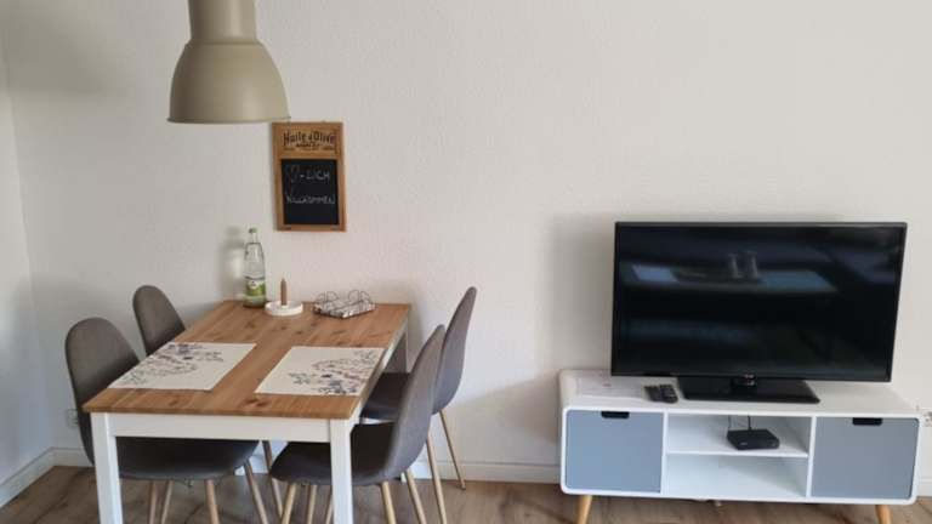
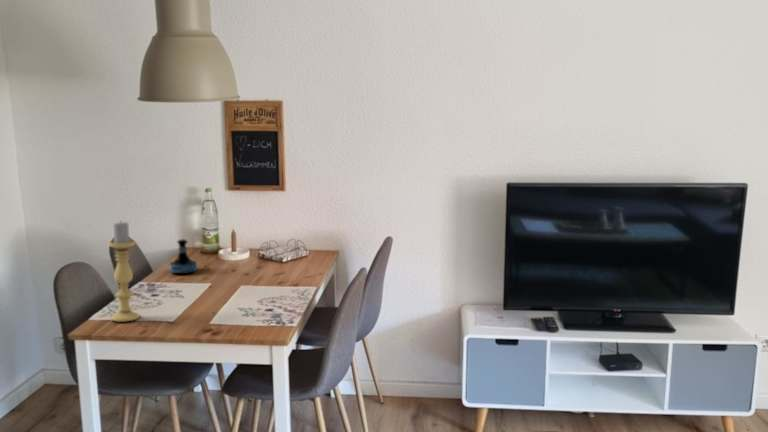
+ tequila bottle (182, 255)
+ candle holder (123, 269)
